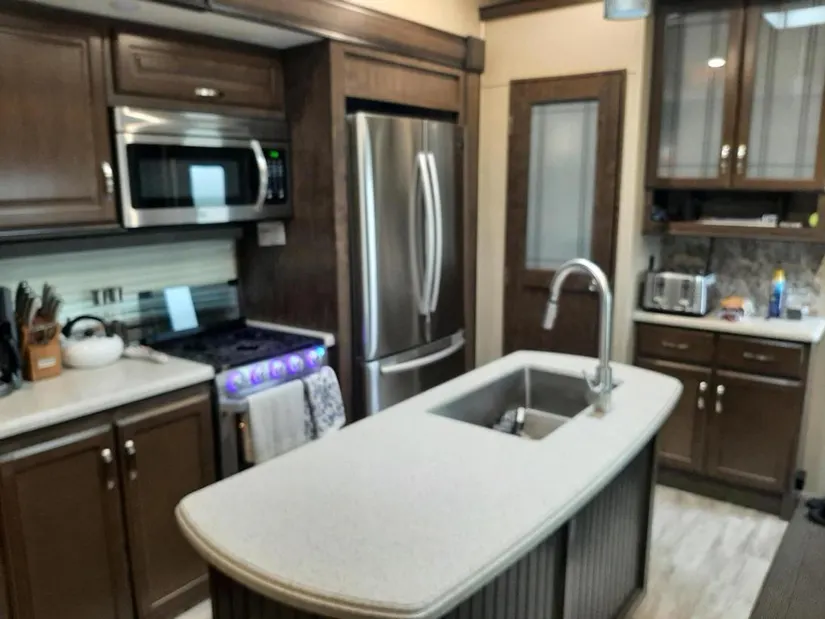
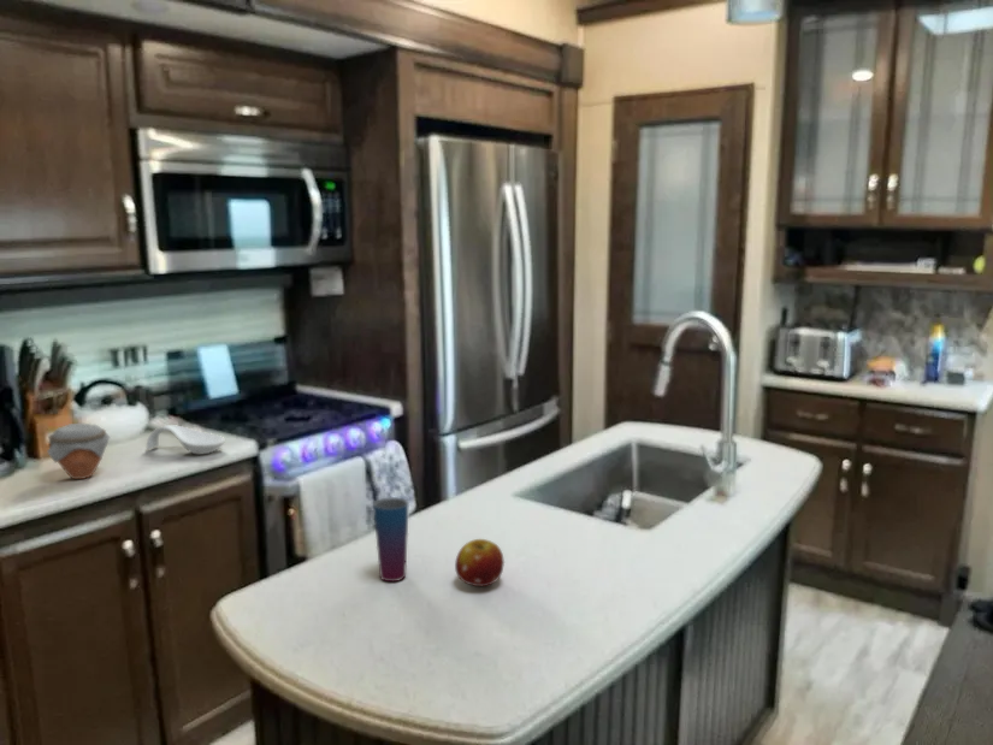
+ fruit (479, 562)
+ cup (391, 539)
+ jar (79, 451)
+ spoon rest (184, 438)
